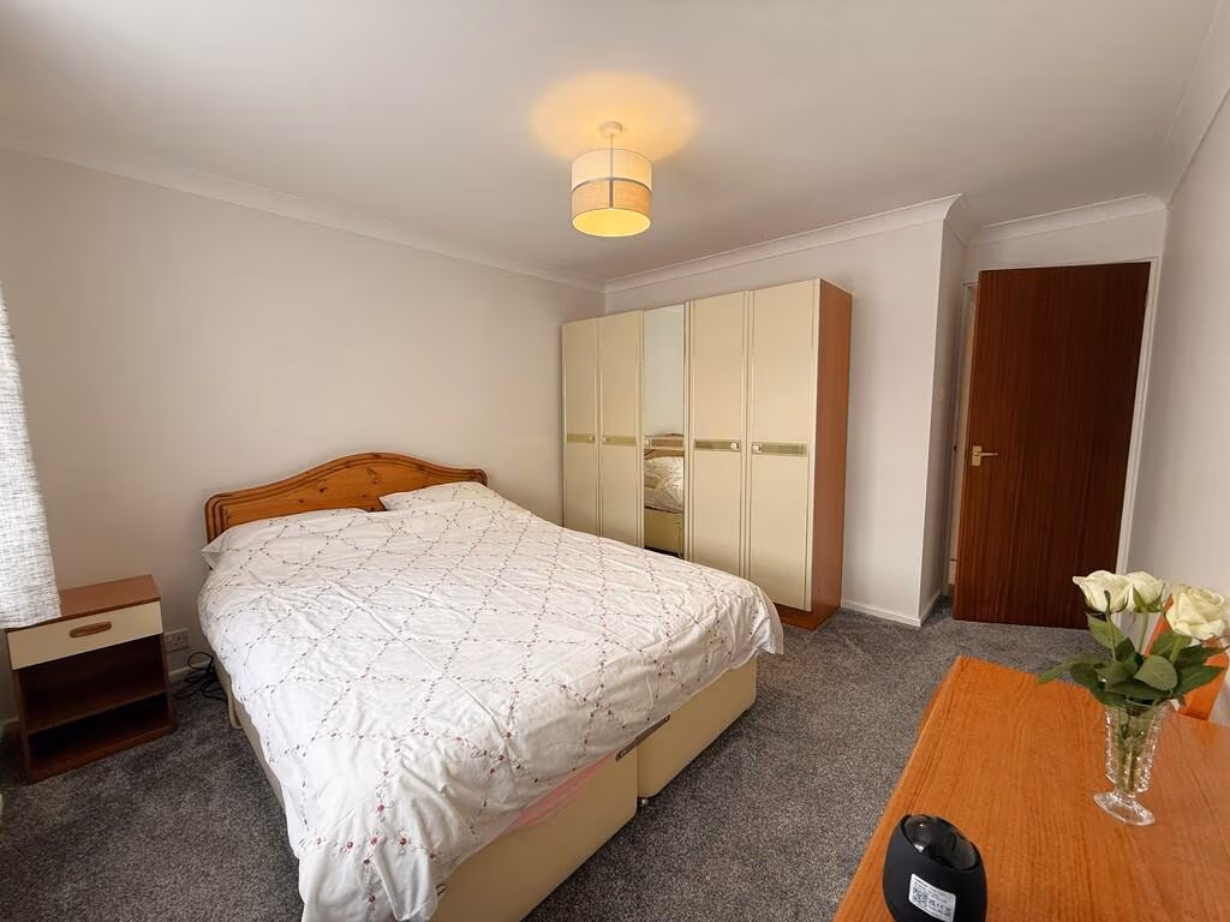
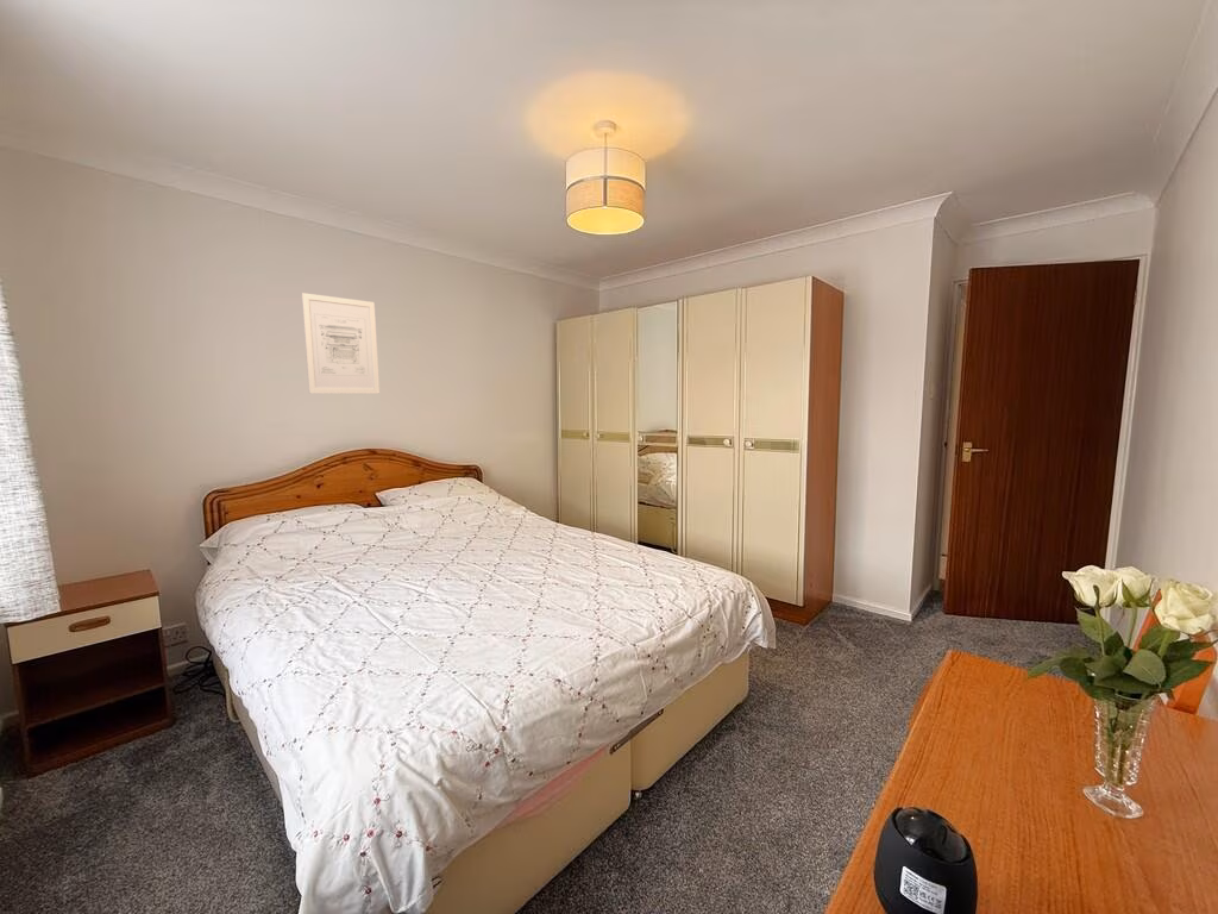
+ wall art (343, 345)
